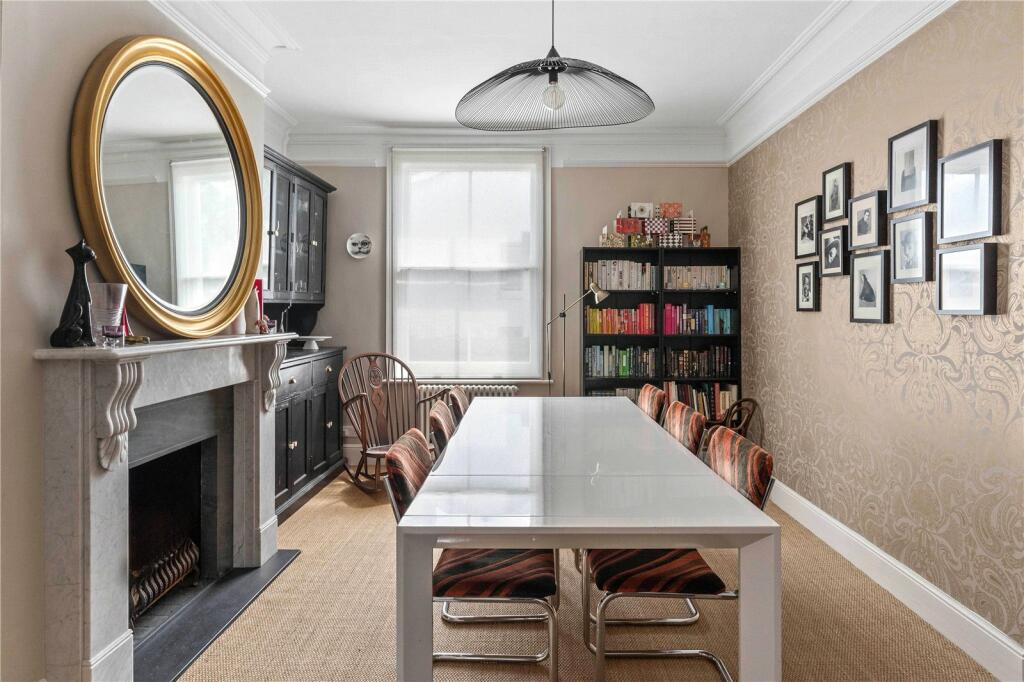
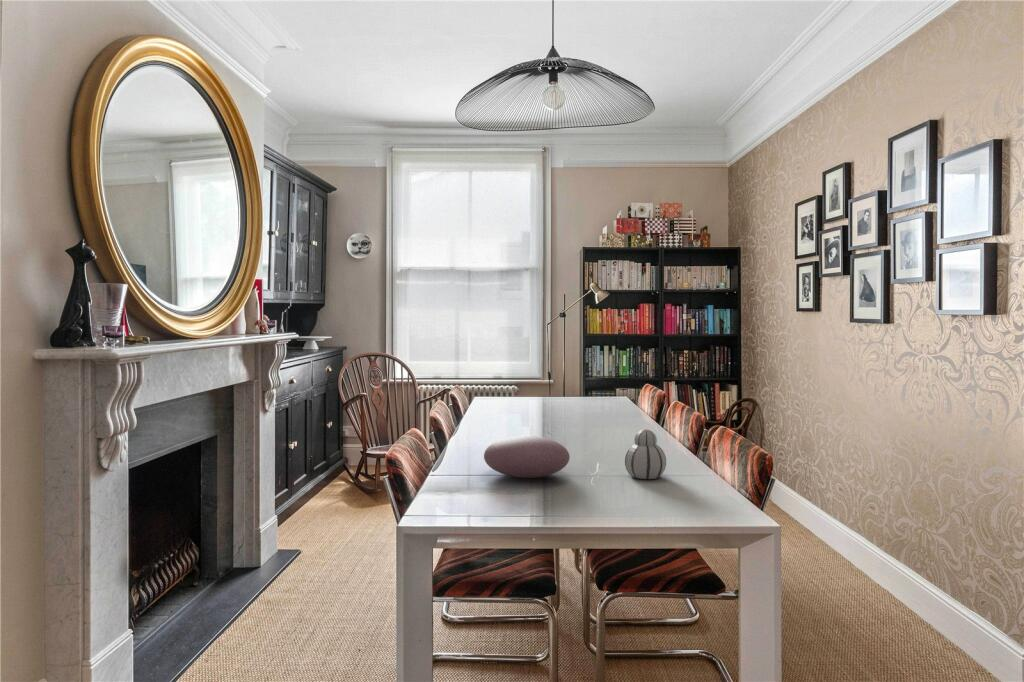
+ gourd (645, 452)
+ decorative bowl (526, 456)
